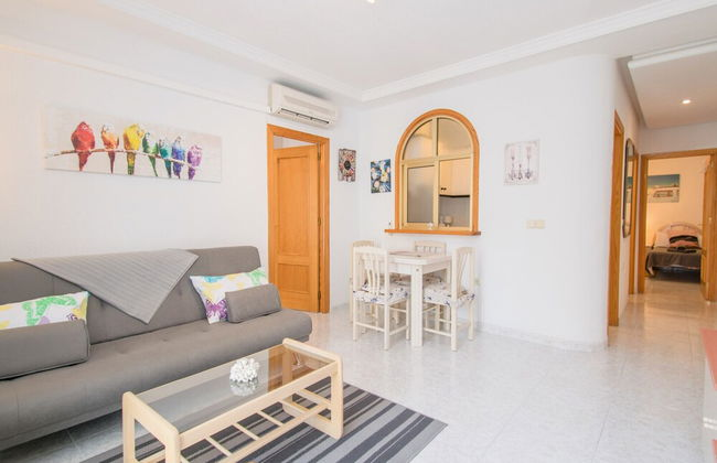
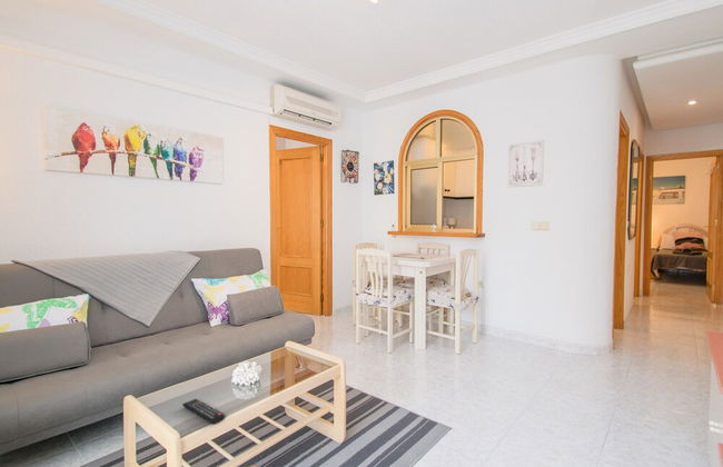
+ remote control (202, 410)
